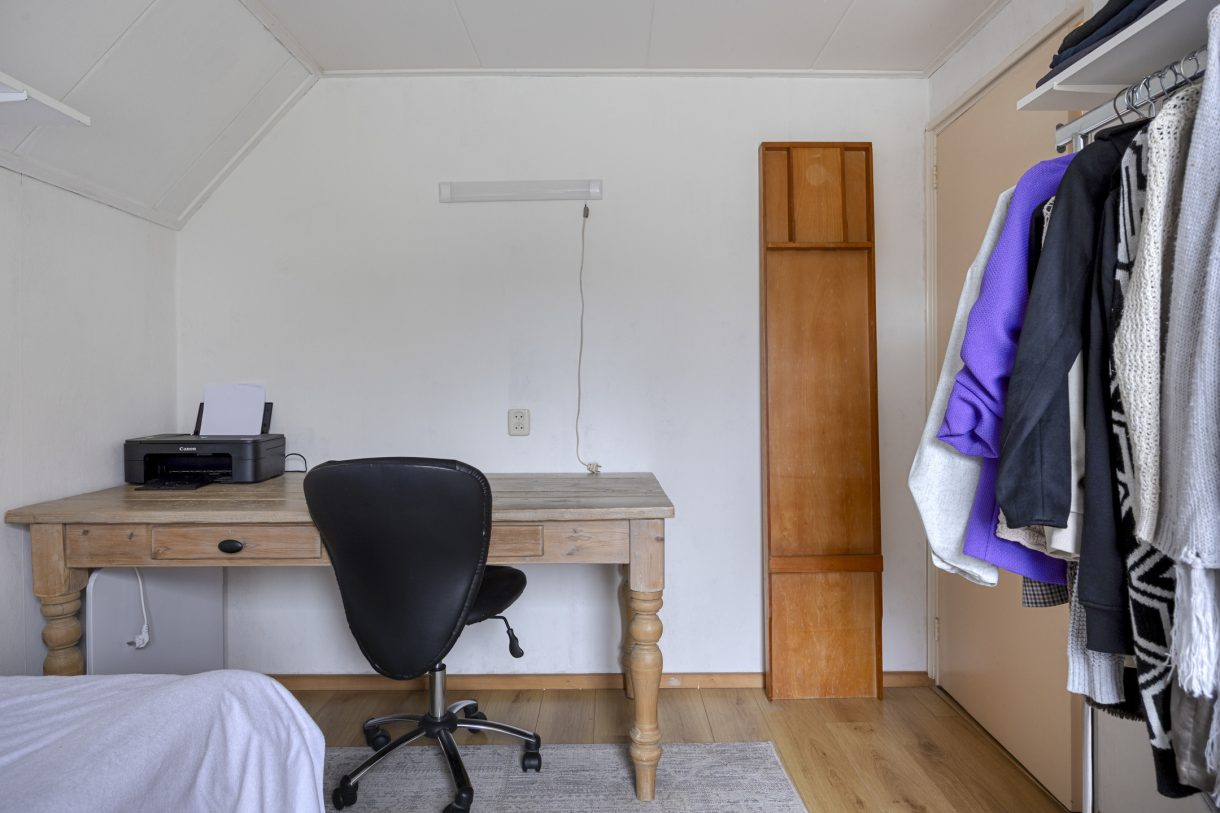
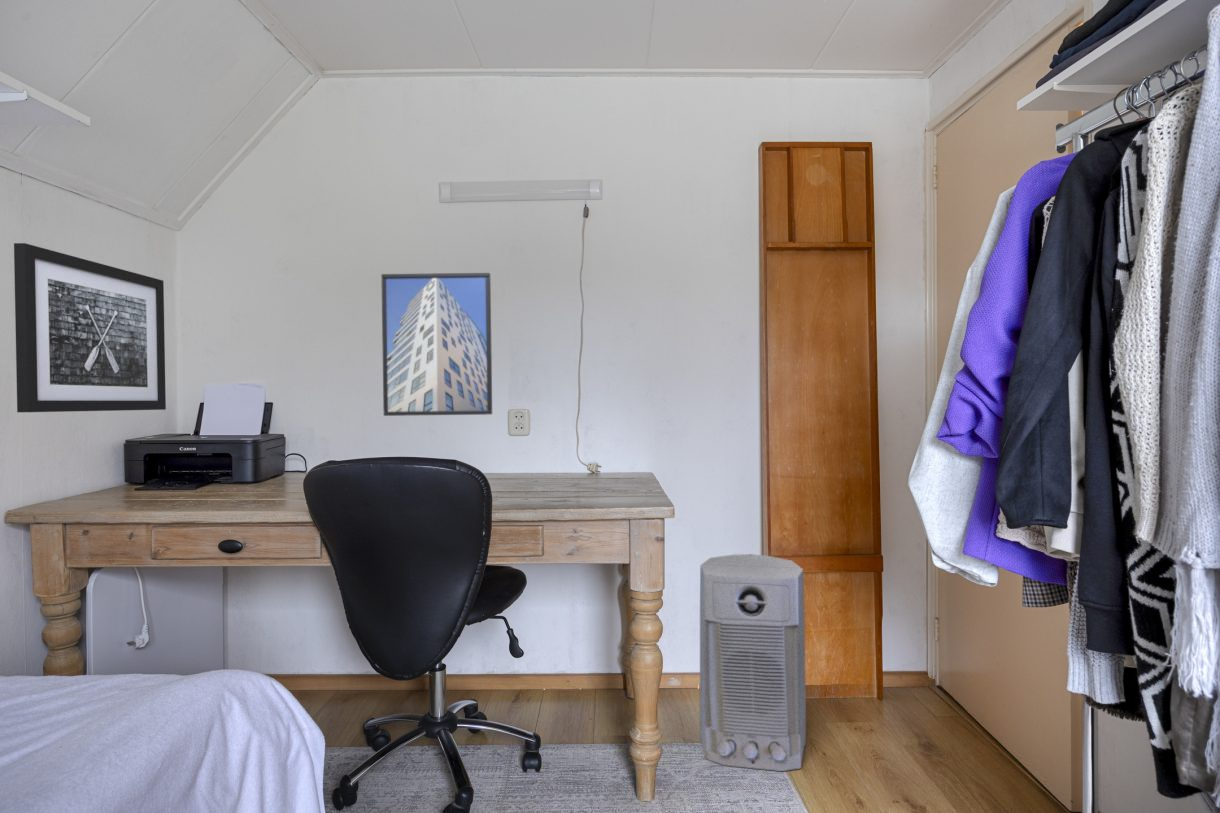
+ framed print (437, 344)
+ wall art (100, 337)
+ air purifier (751, 652)
